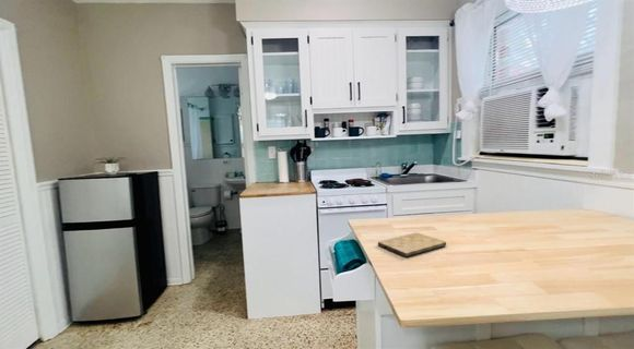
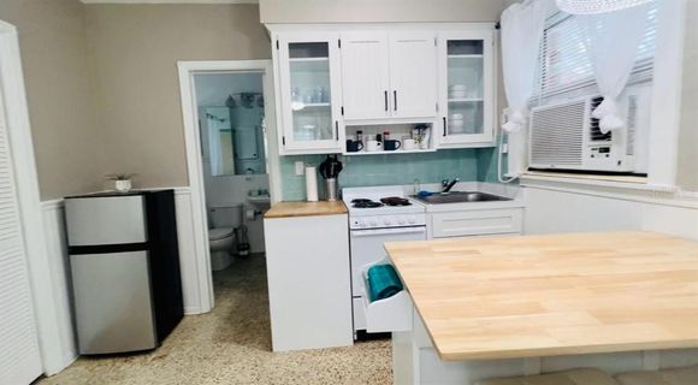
- cutting board (411, 243)
